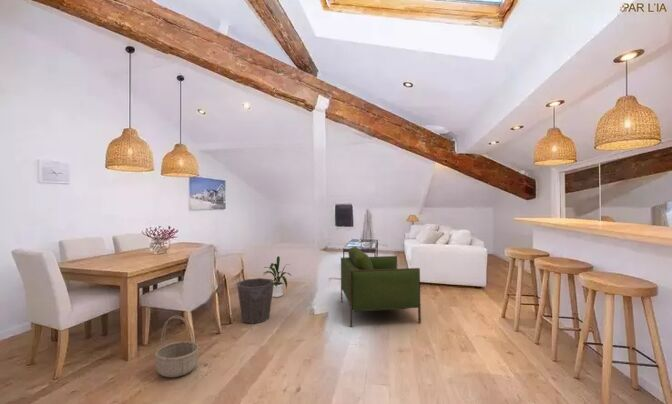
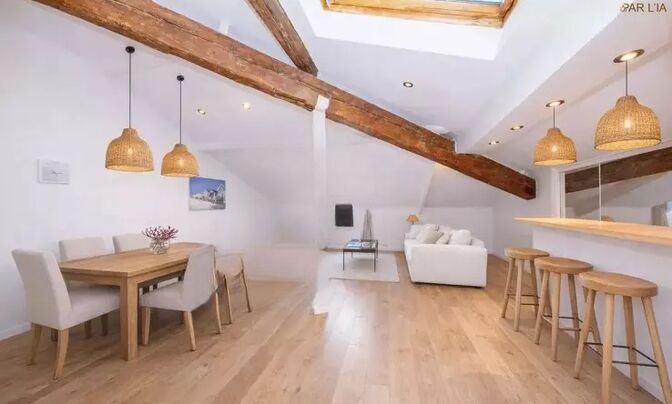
- house plant (275, 276)
- basket (177, 342)
- armchair (376, 280)
- waste bin (255, 300)
